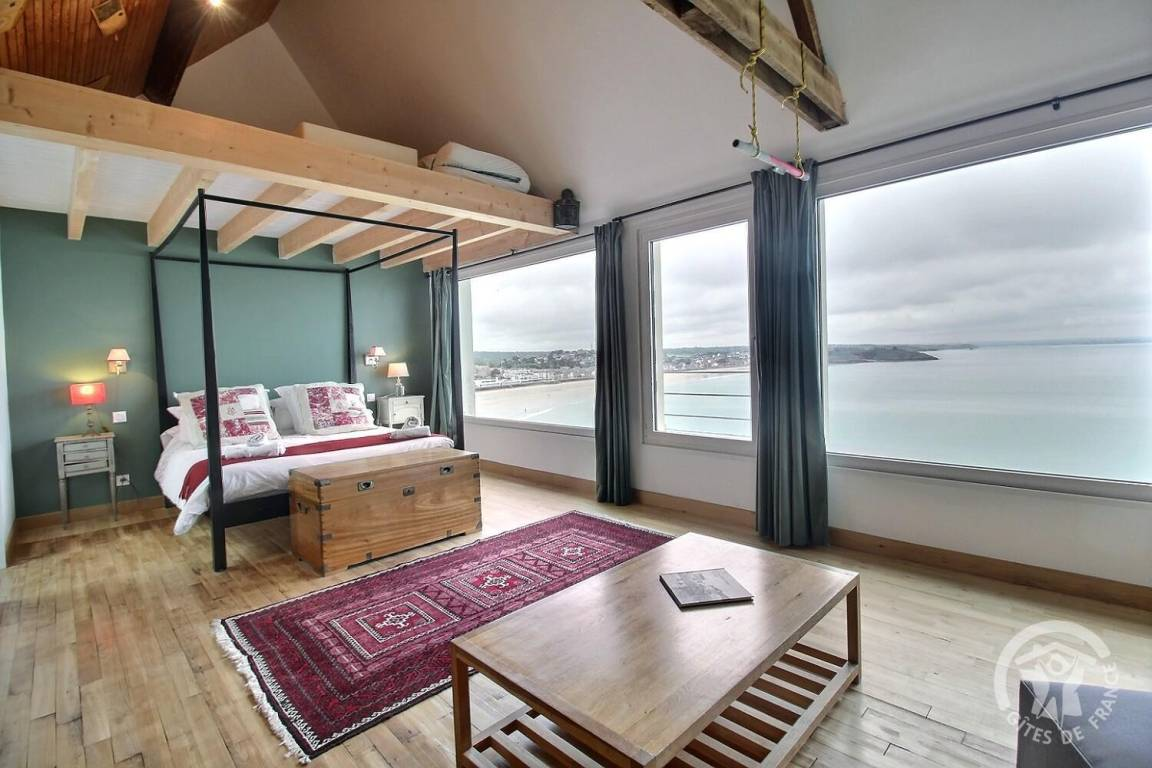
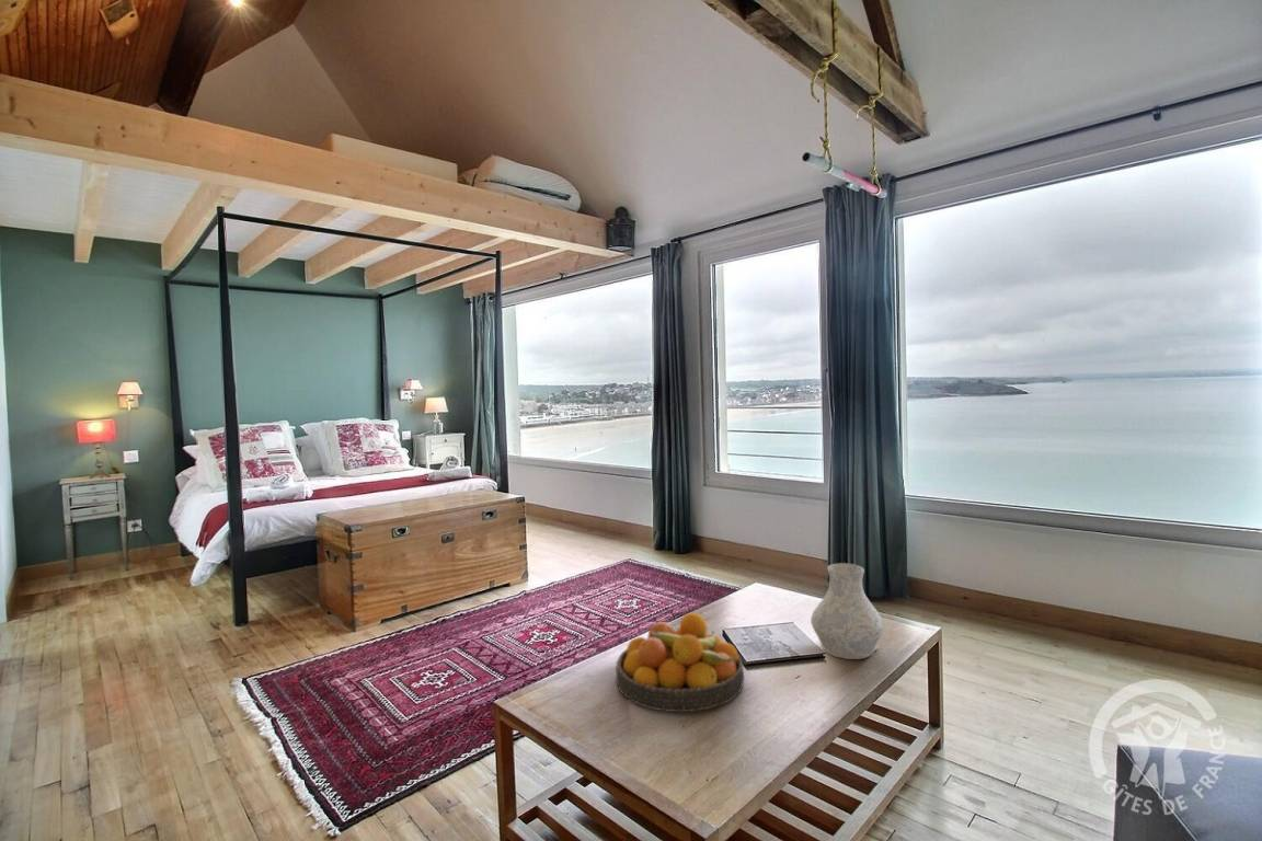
+ vase (846, 608)
+ fruit bowl (678, 653)
